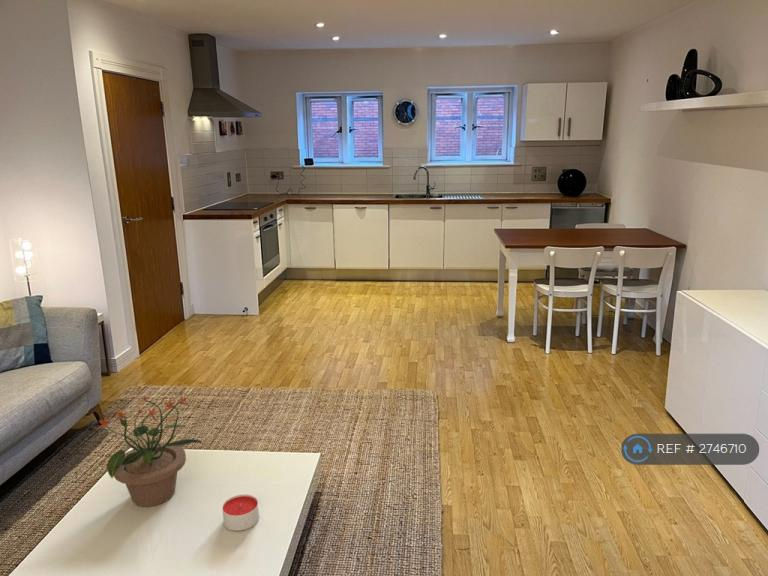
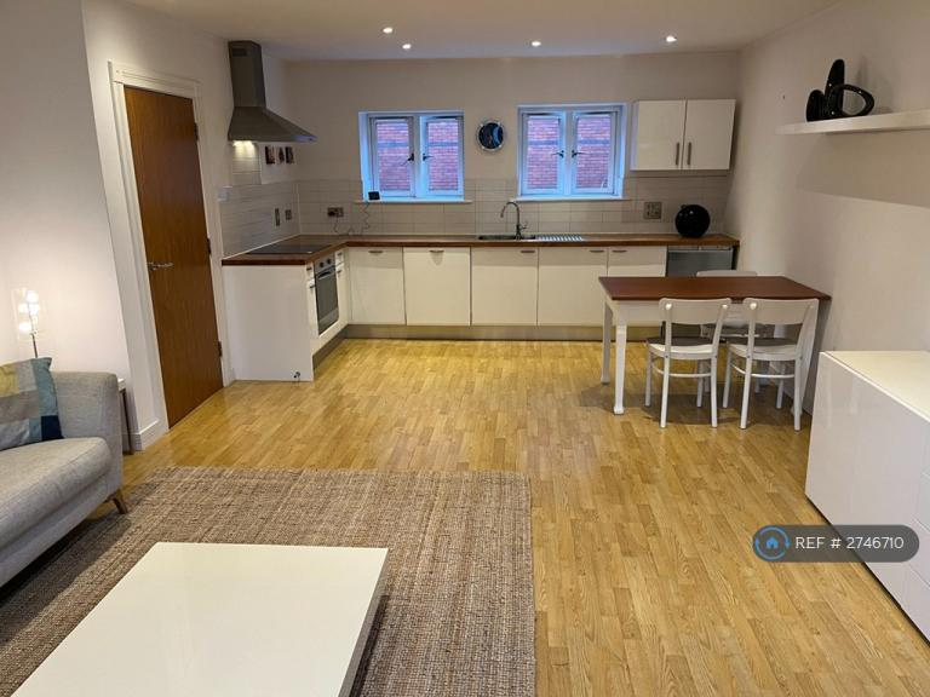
- candle (240, 511)
- potted plant (151, 448)
